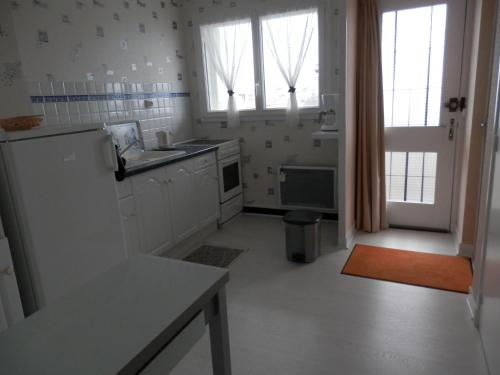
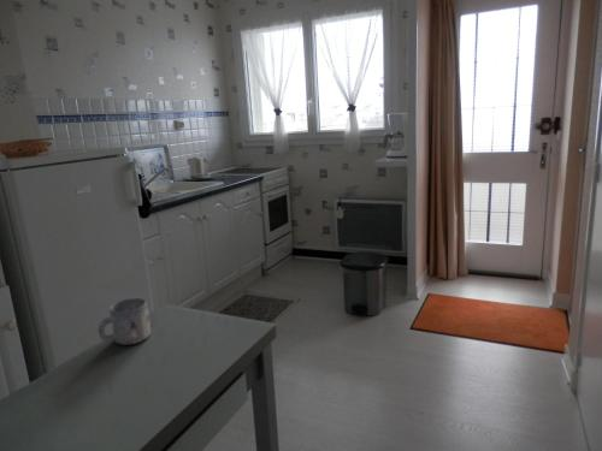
+ mug (124, 324)
